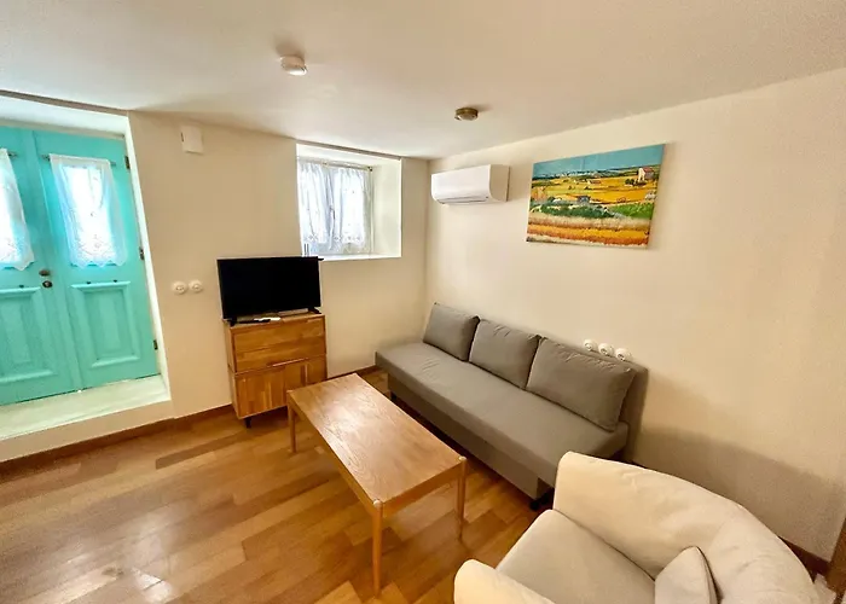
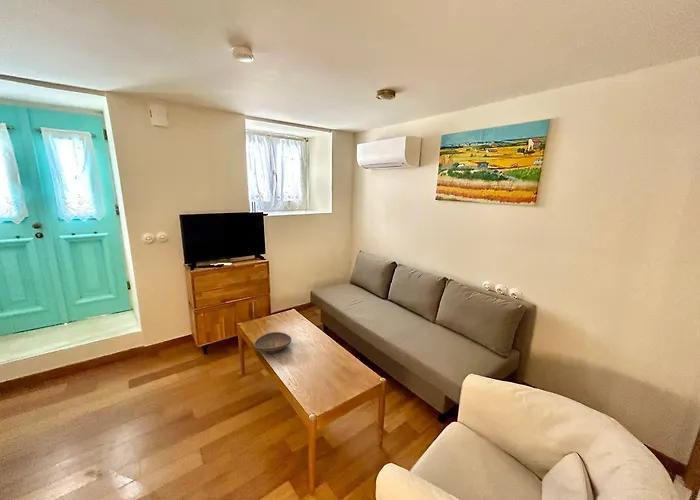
+ decorative bowl (273, 343)
